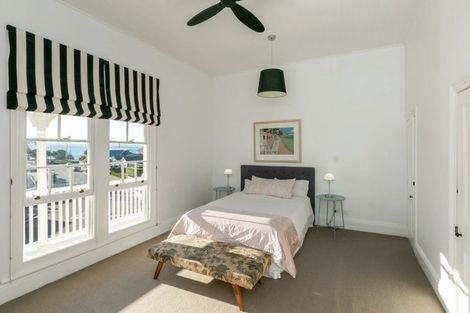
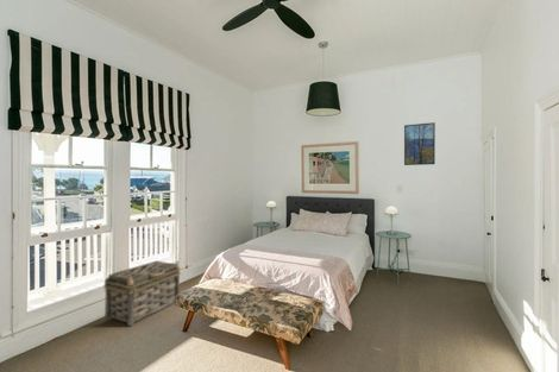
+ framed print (419, 144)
+ basket (146, 286)
